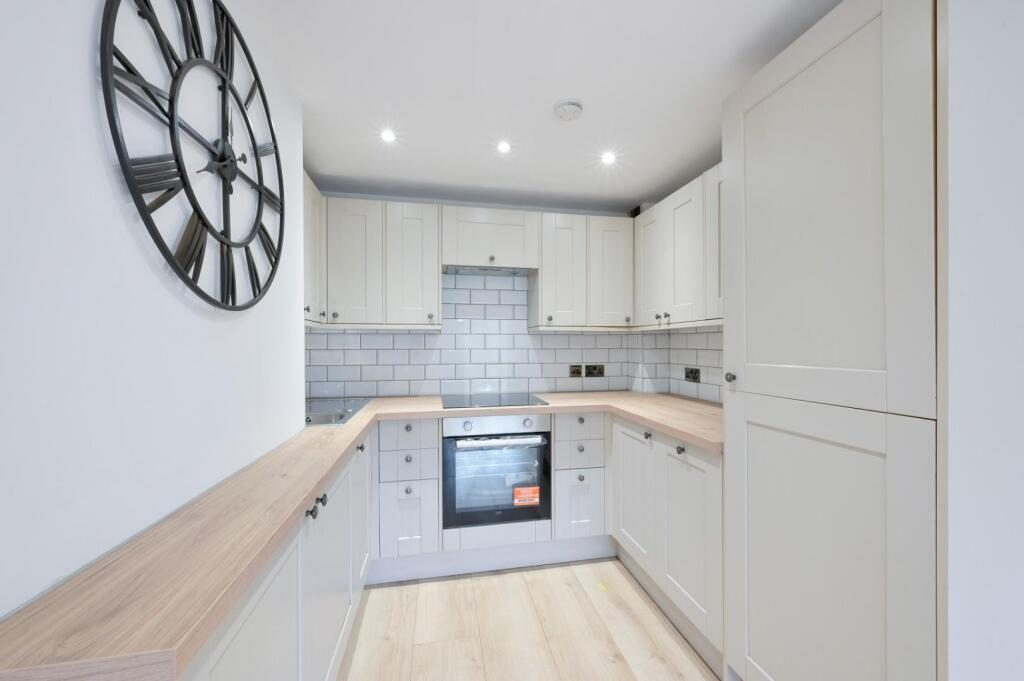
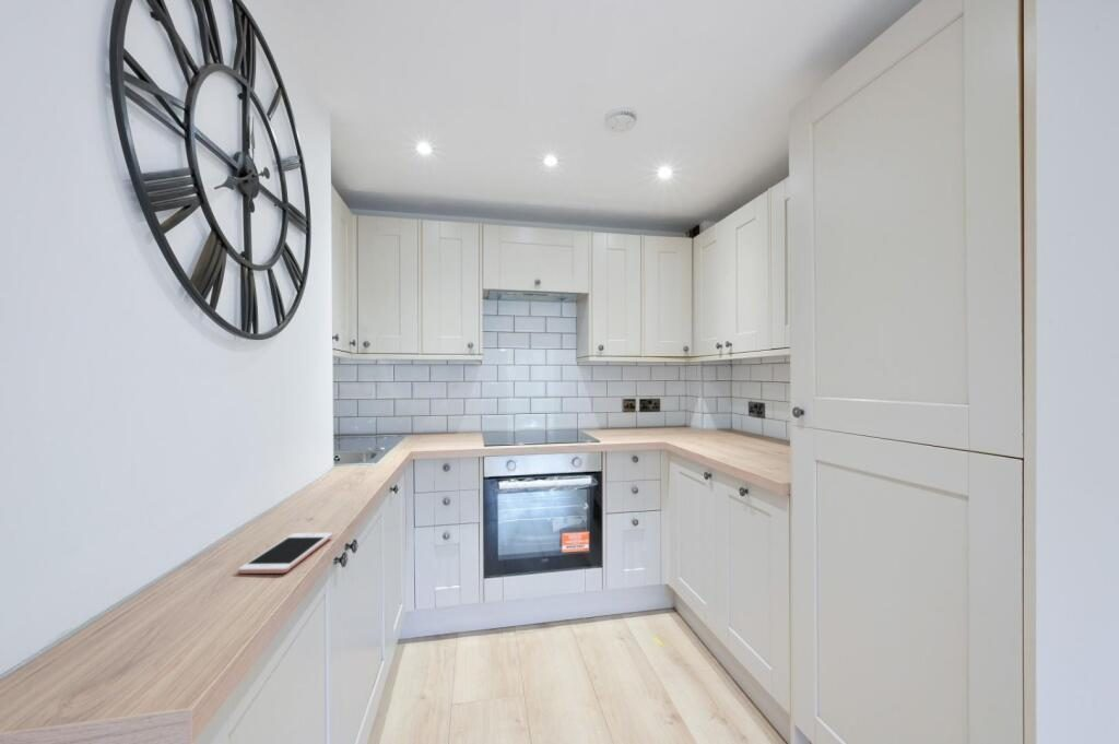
+ cell phone (290, 551)
